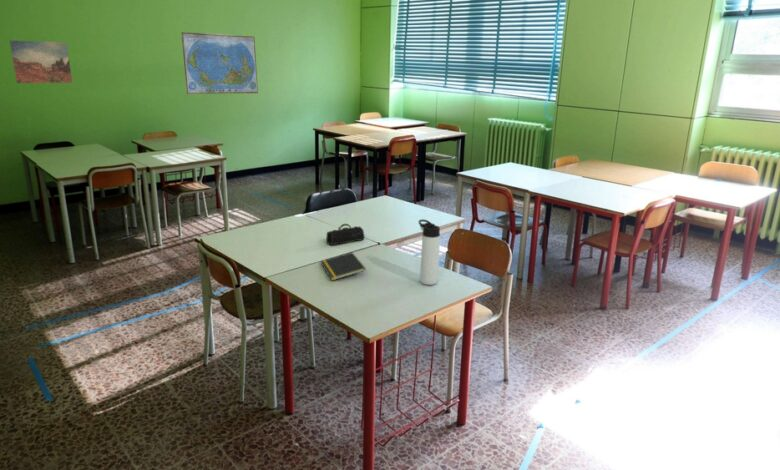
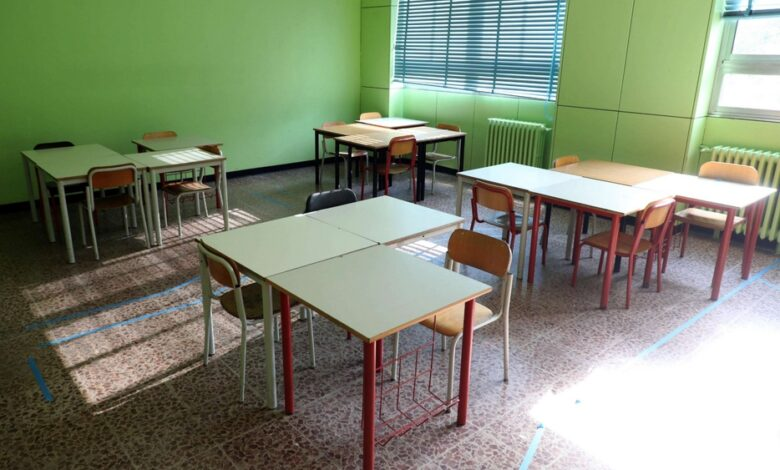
- wall art (42, 62)
- world map (222, 64)
- pencil case (345, 232)
- thermos bottle (427, 252)
- notepad (342, 265)
